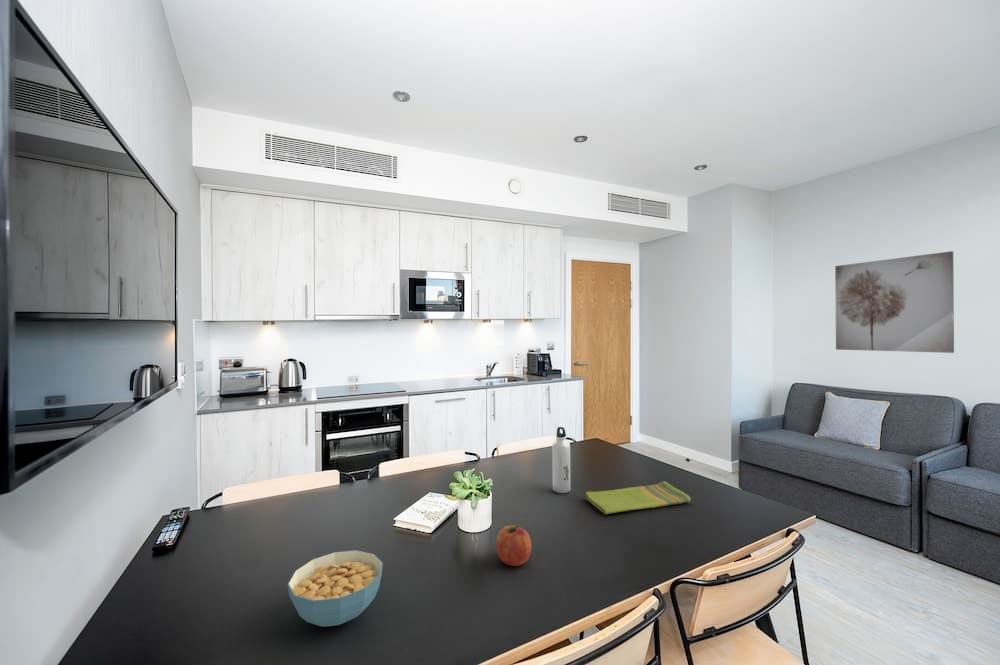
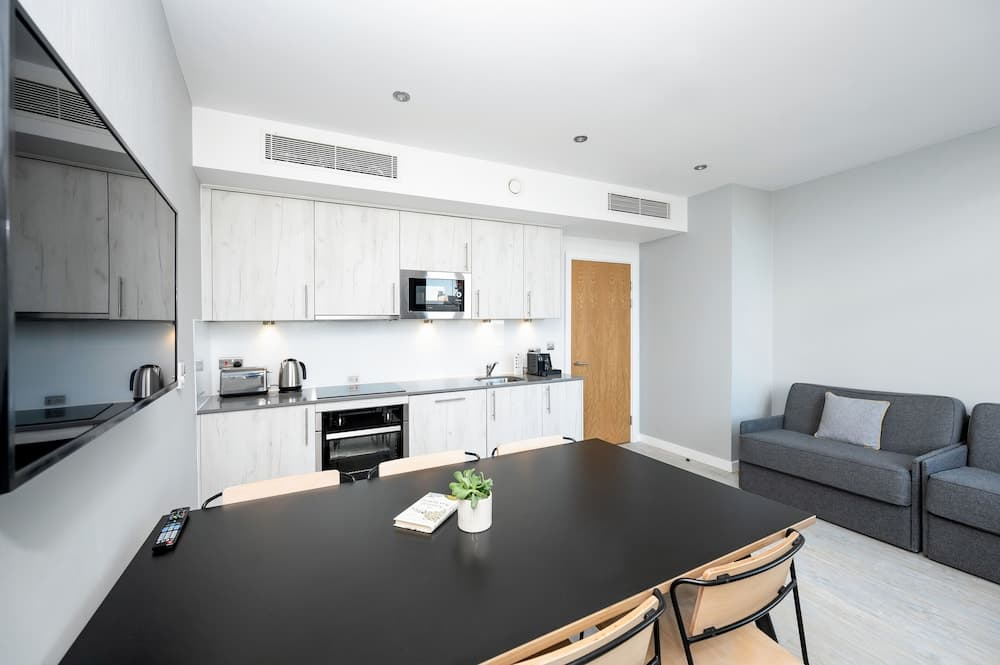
- cereal bowl (337, 594)
- dish towel (637, 496)
- fruit (513, 543)
- water bottle (561, 458)
- wall art (888, 305)
